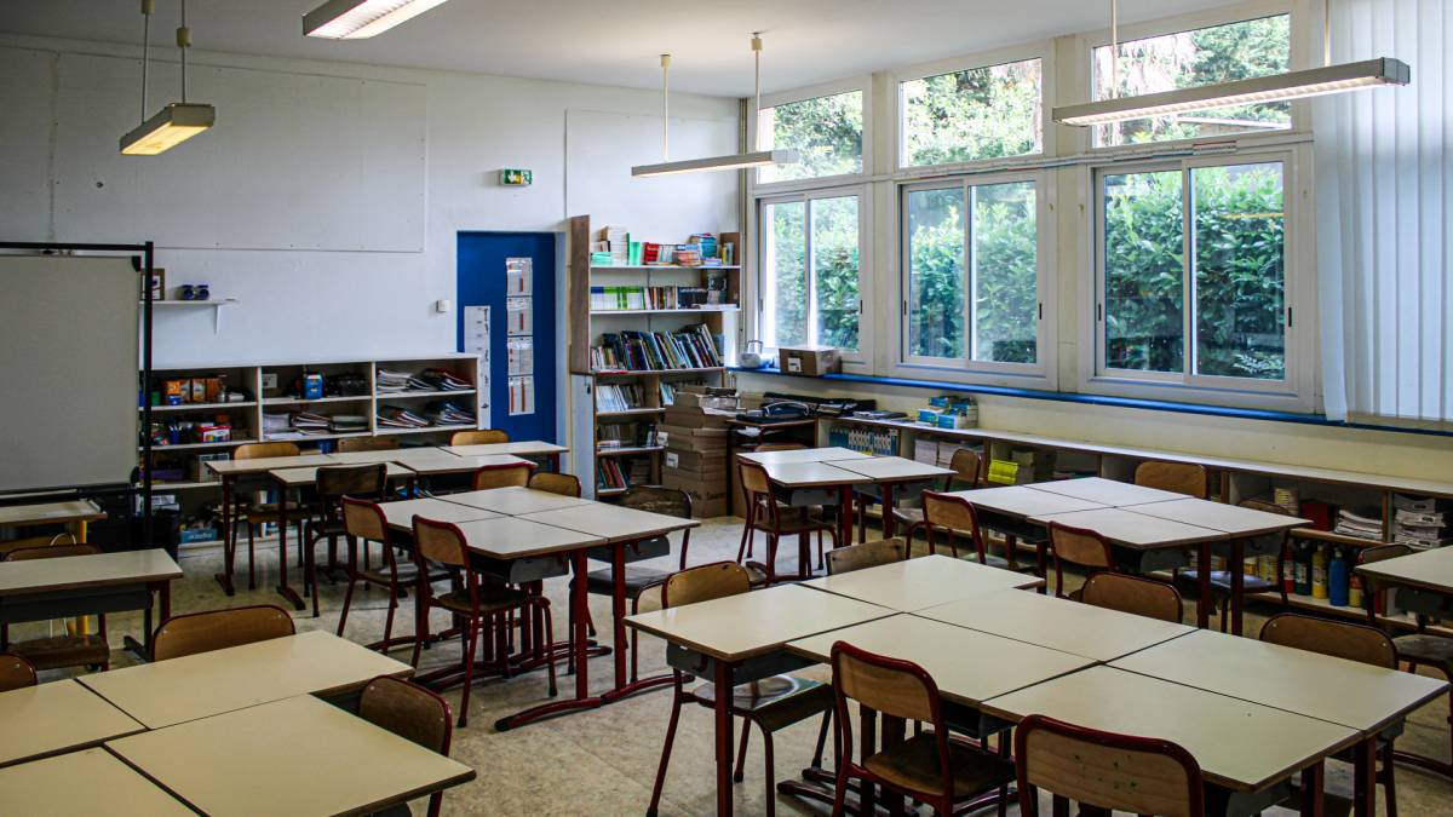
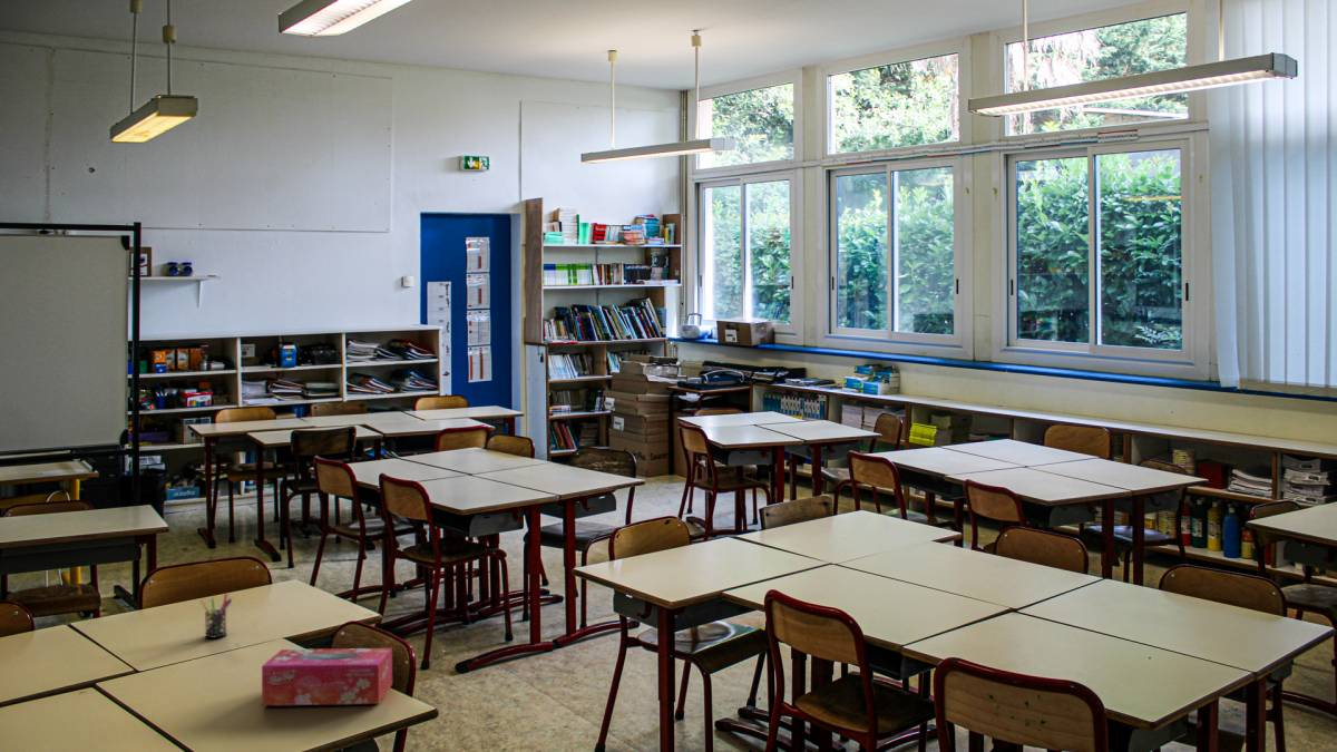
+ pen holder (216, 614)
+ tissue box (329, 675)
